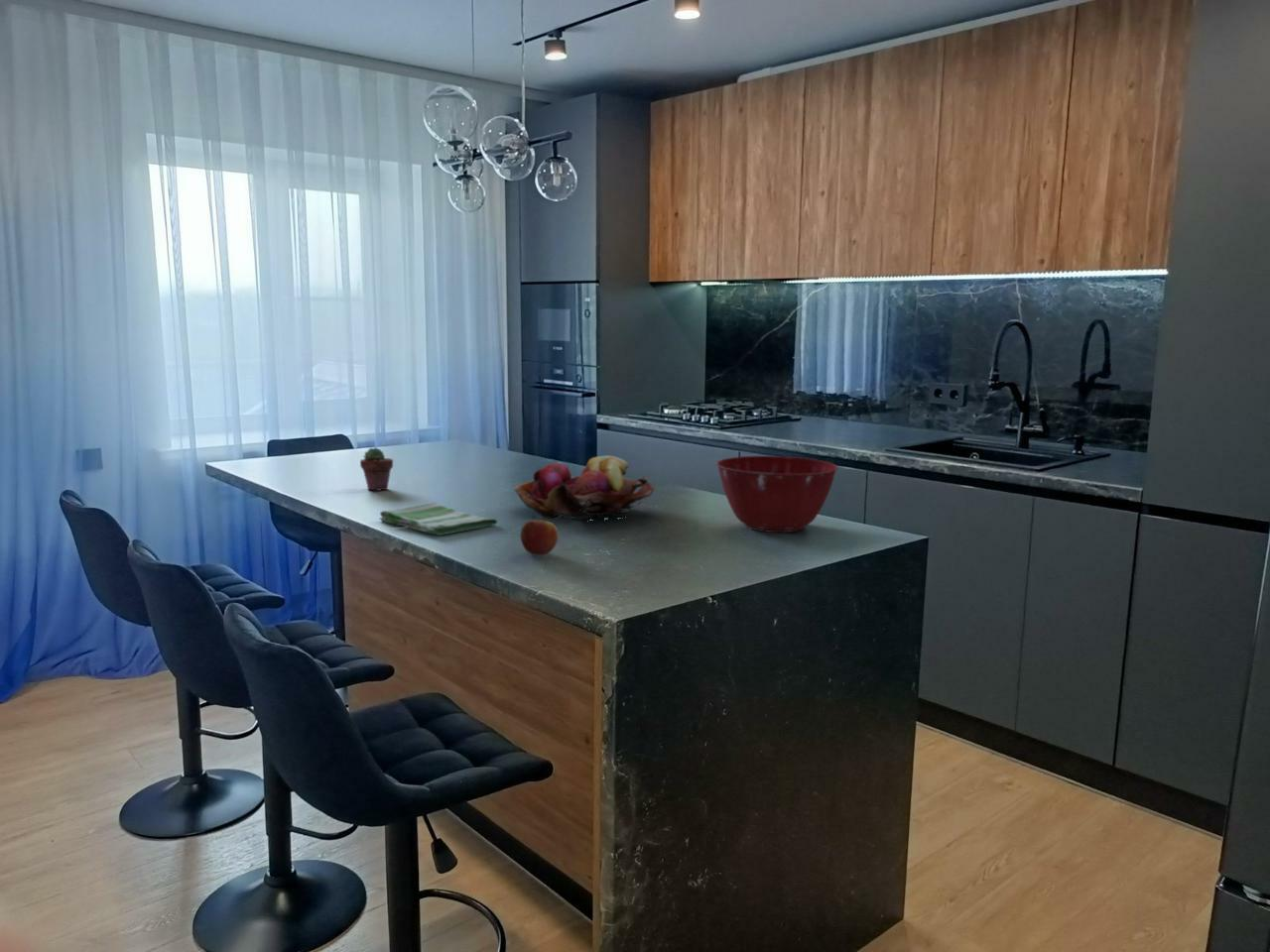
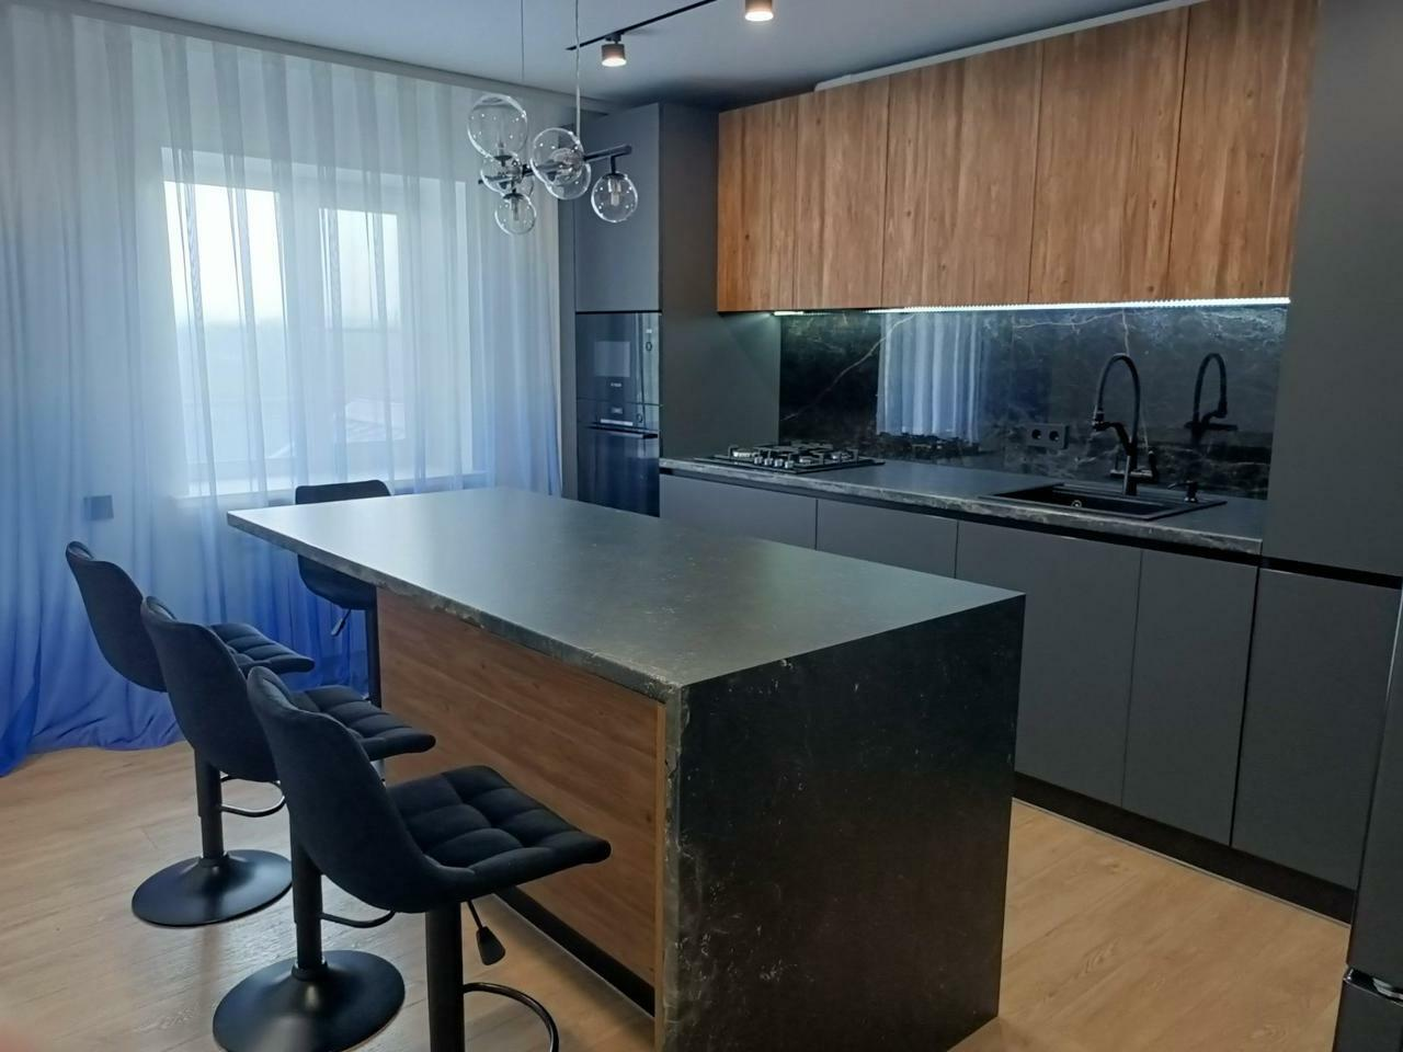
- dish towel (437, 517)
- apple (539, 535)
- mixing bowl (775, 495)
- fruit basket (587, 485)
- potted succulent (376, 467)
